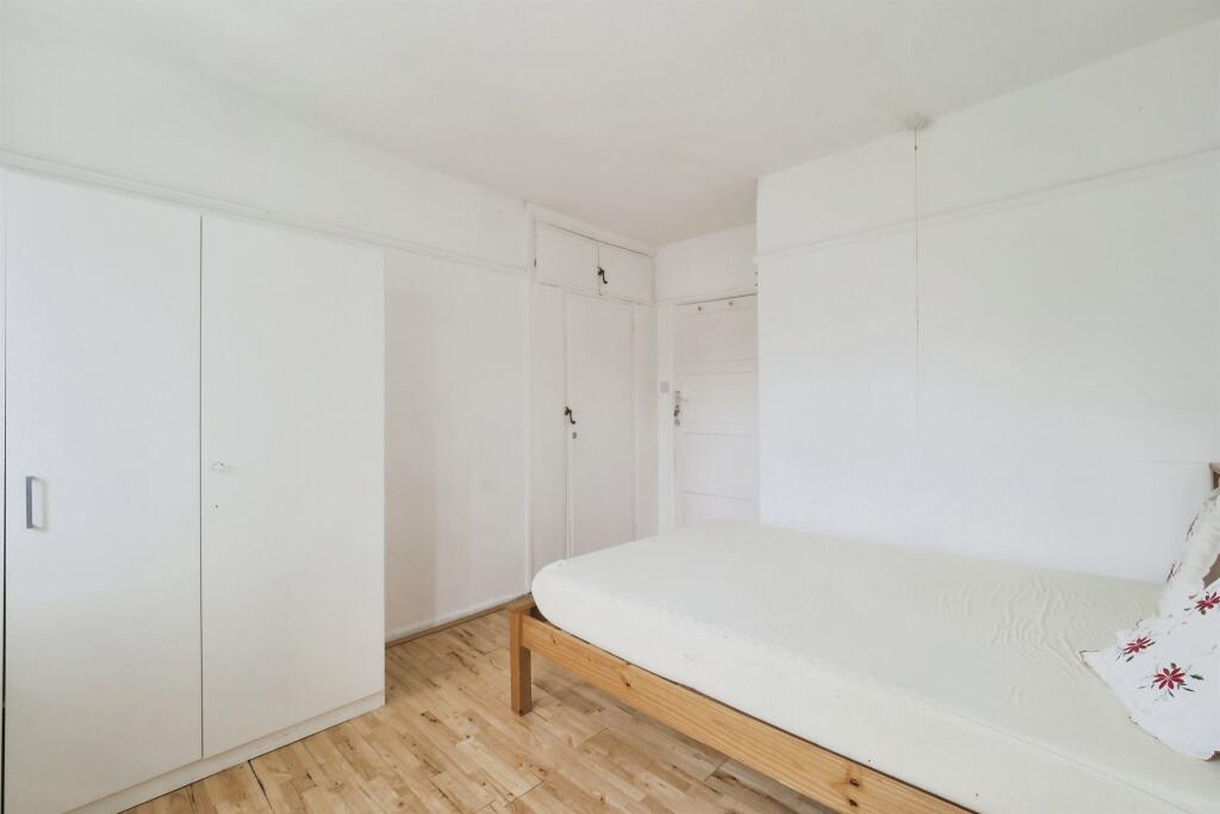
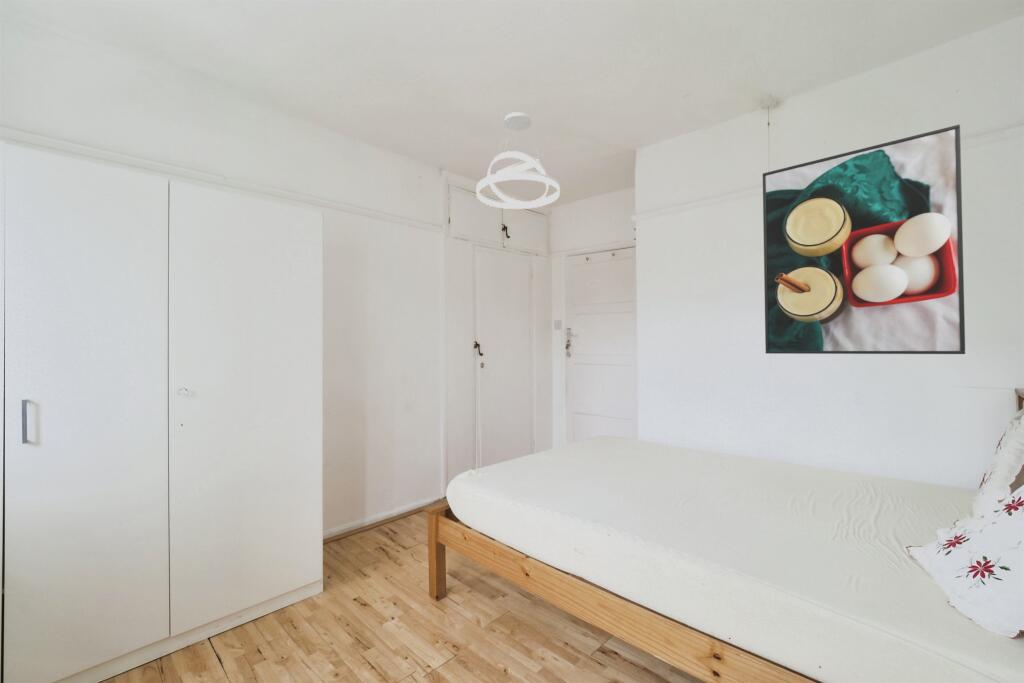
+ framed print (851, 252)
+ pendant light (518, 158)
